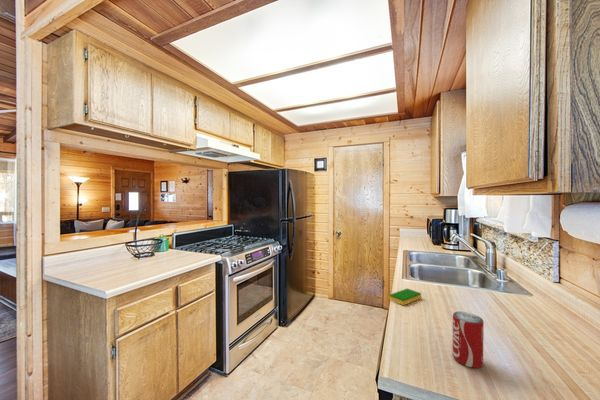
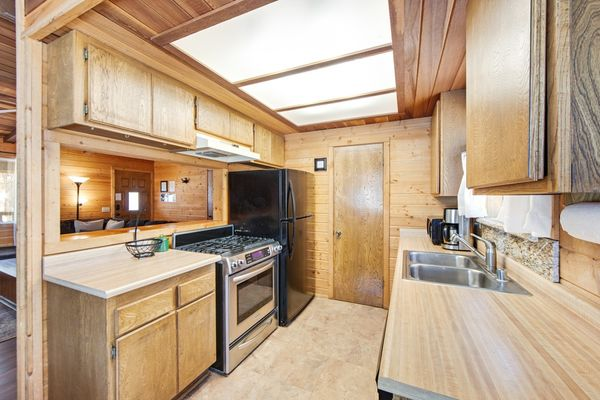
- dish sponge (405, 296)
- beverage can (467, 338)
